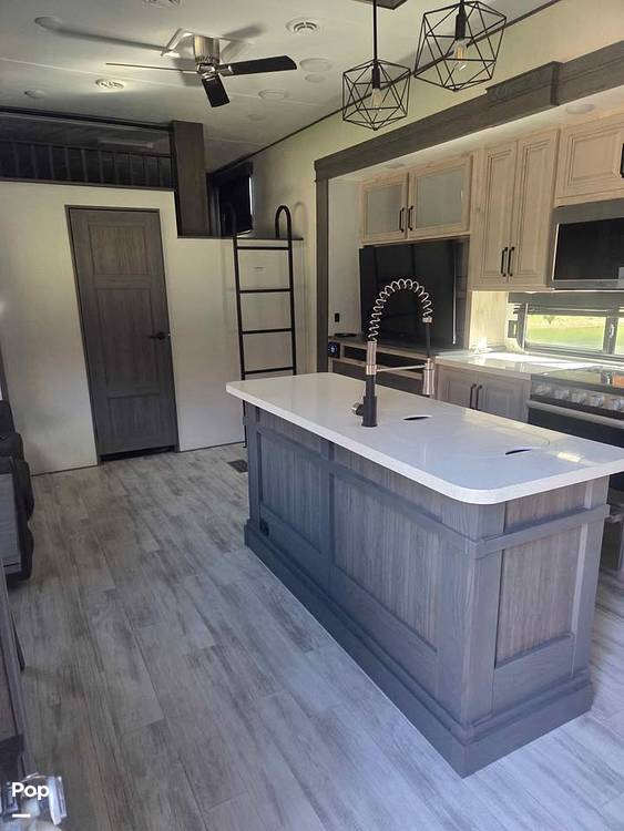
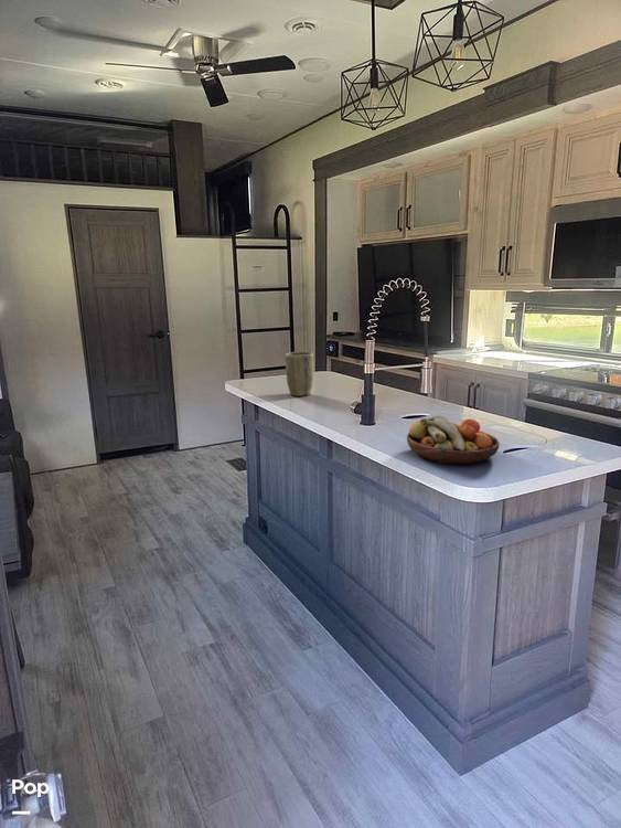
+ fruit bowl (452, 434)
+ plant pot (300, 373)
